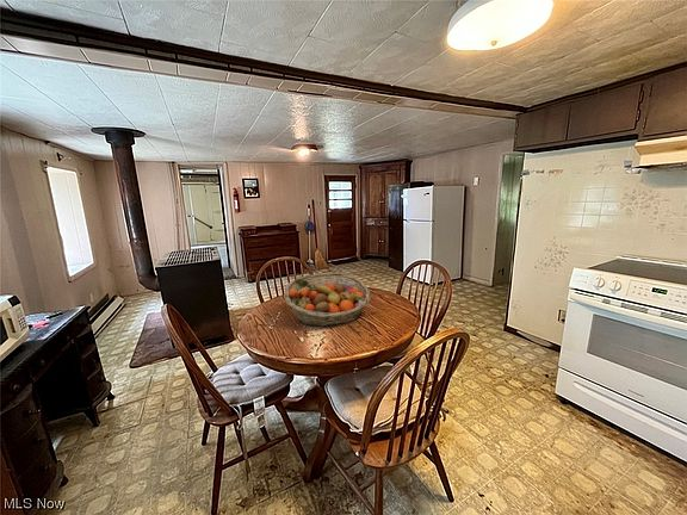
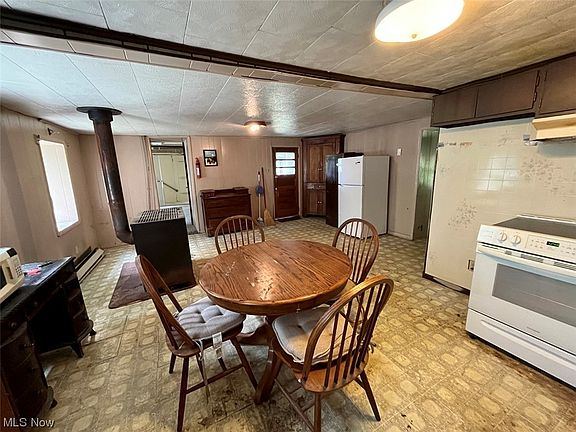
- fruit basket (328, 298)
